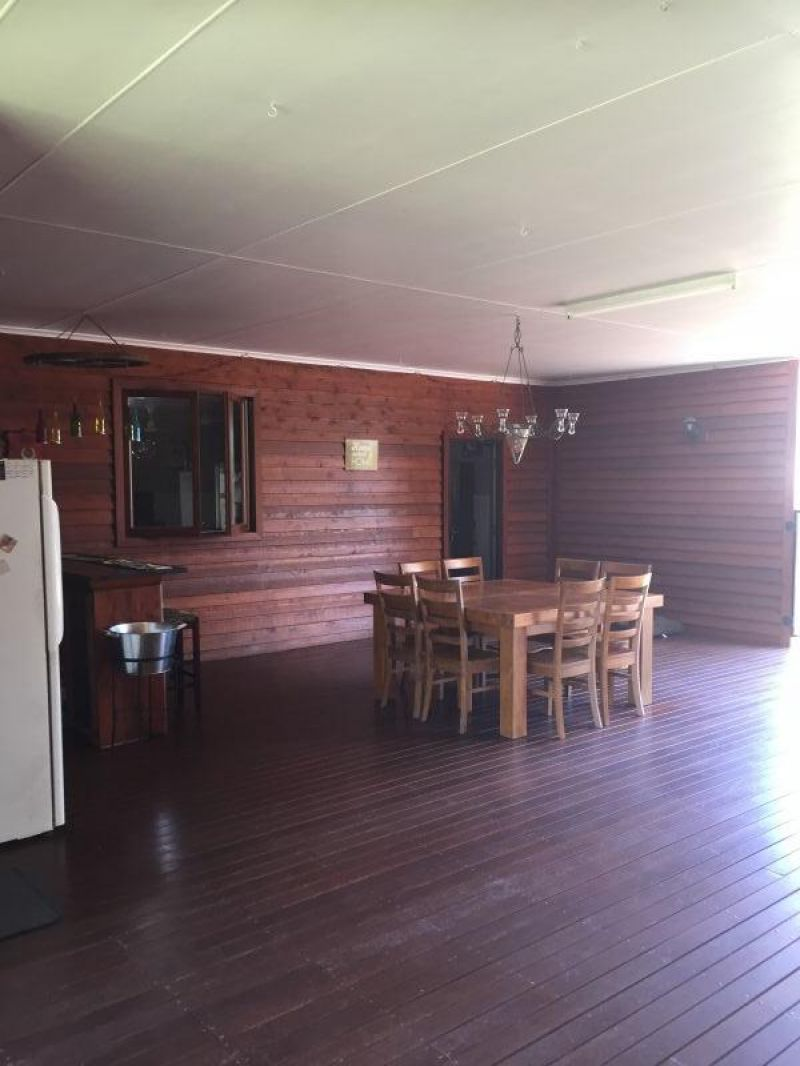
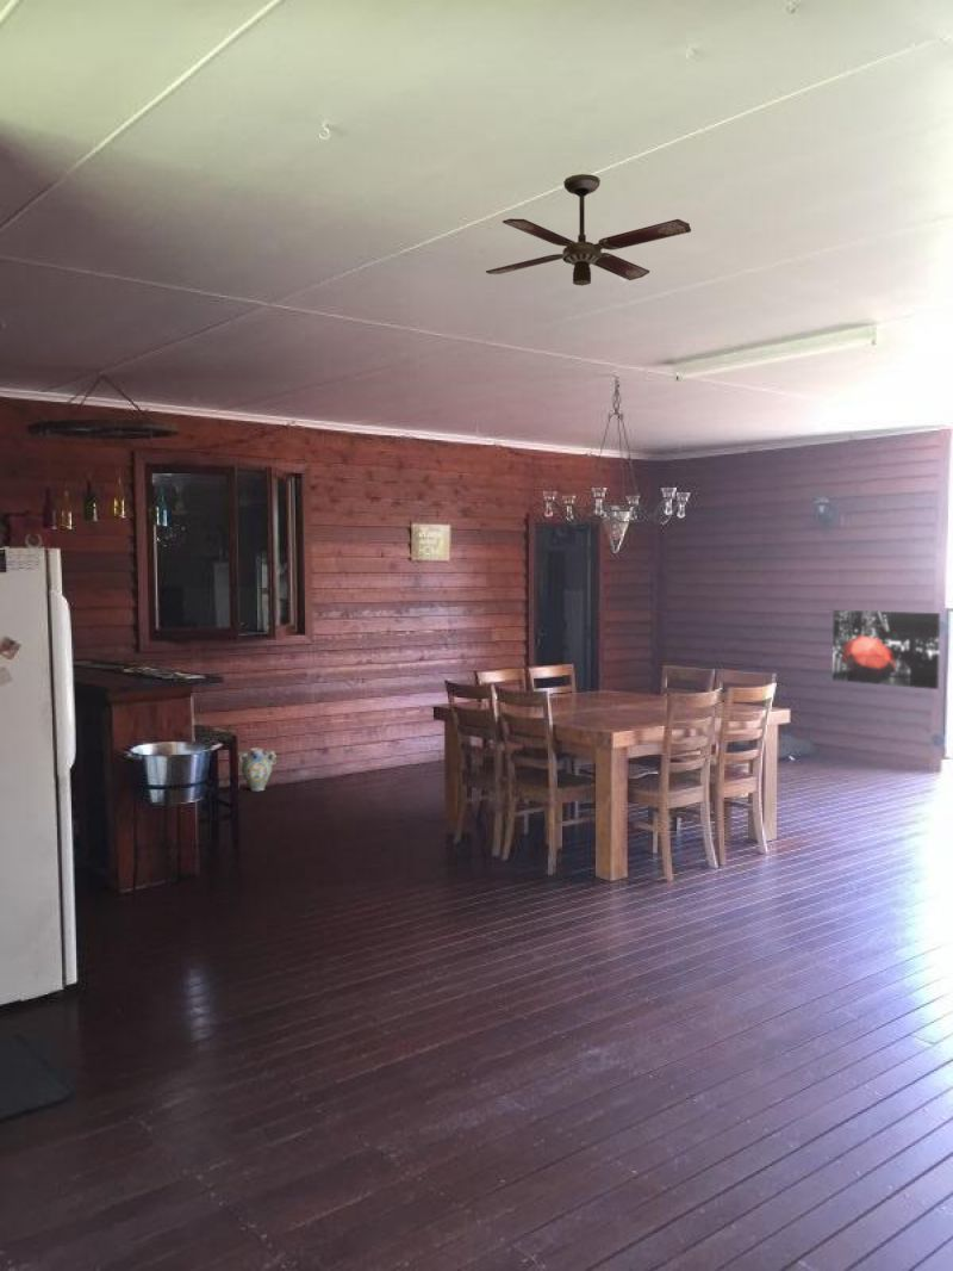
+ ceiling fan (581, 232)
+ ceramic jug (256, 769)
+ wall art (884, 647)
